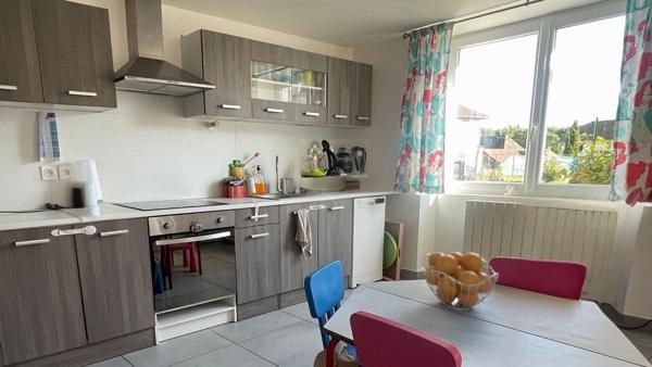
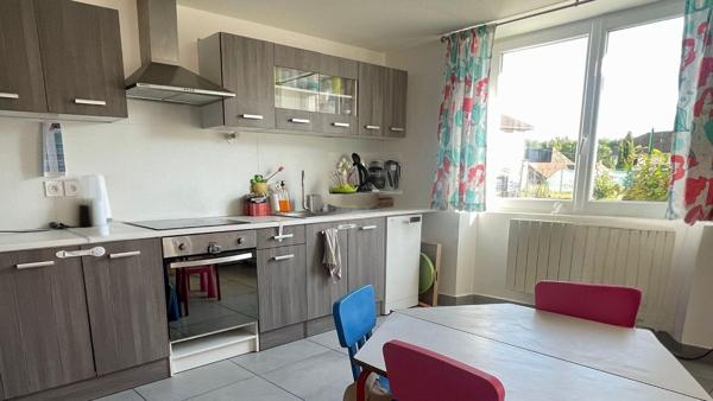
- fruit basket (457, 278)
